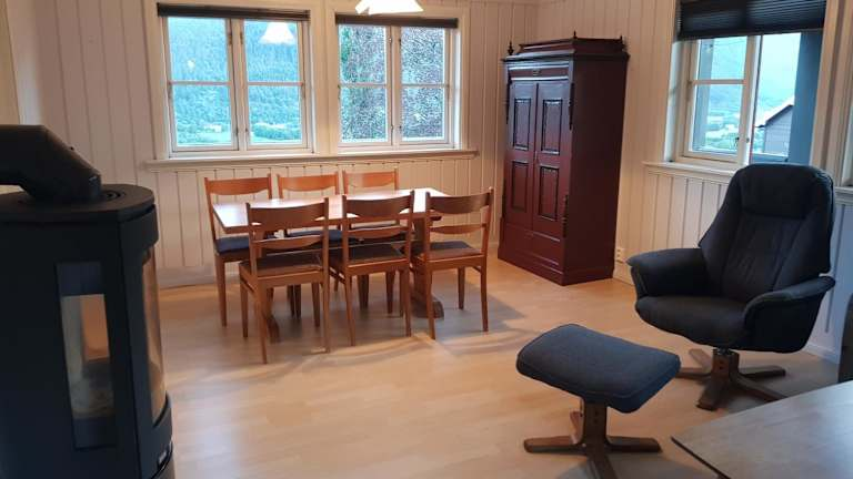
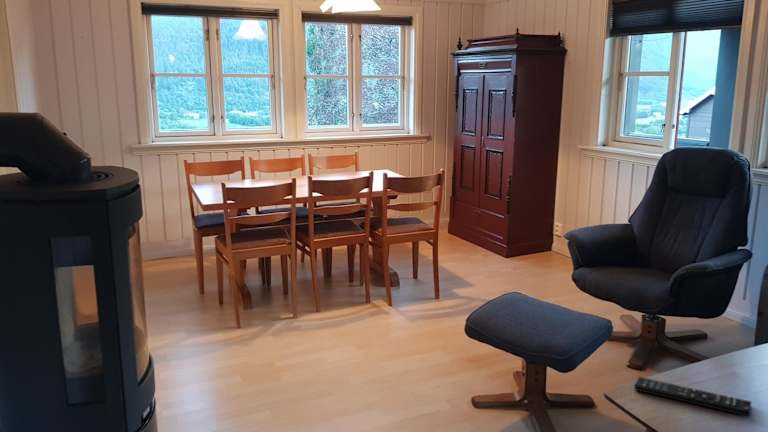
+ remote control (691, 395)
